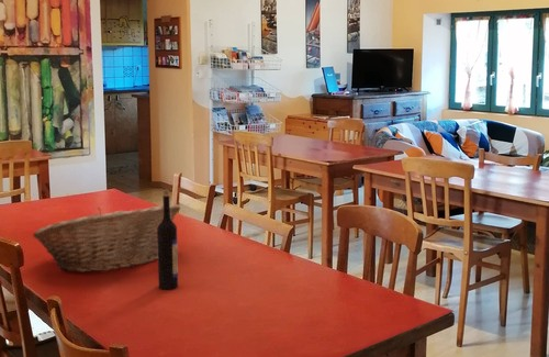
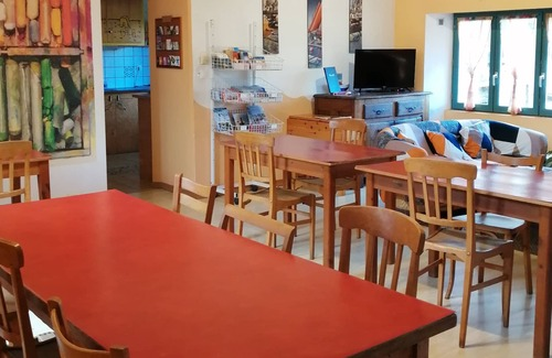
- wine bottle (167, 238)
- fruit basket (110, 232)
